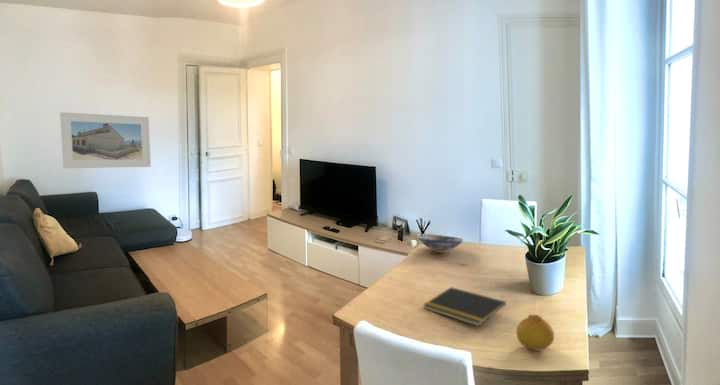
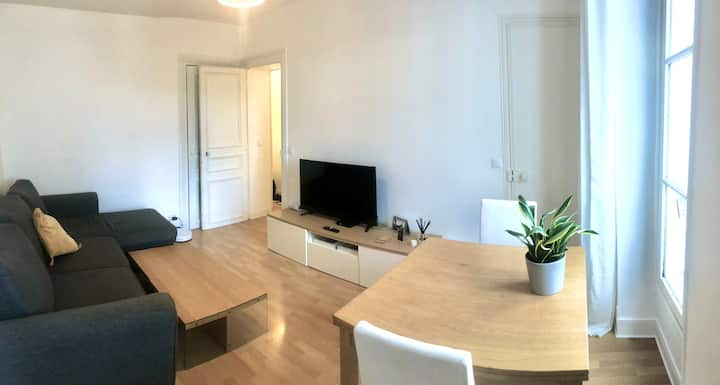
- notepad (463, 304)
- fruit (534, 331)
- bowl (440, 244)
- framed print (108, 141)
